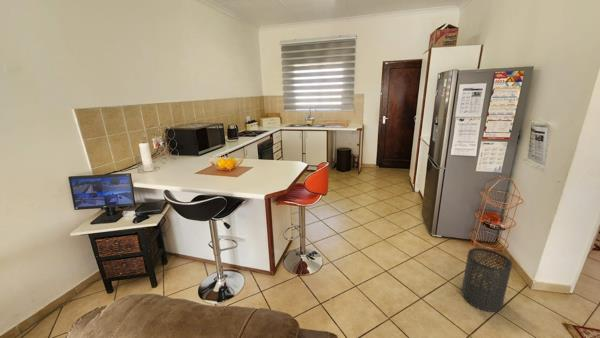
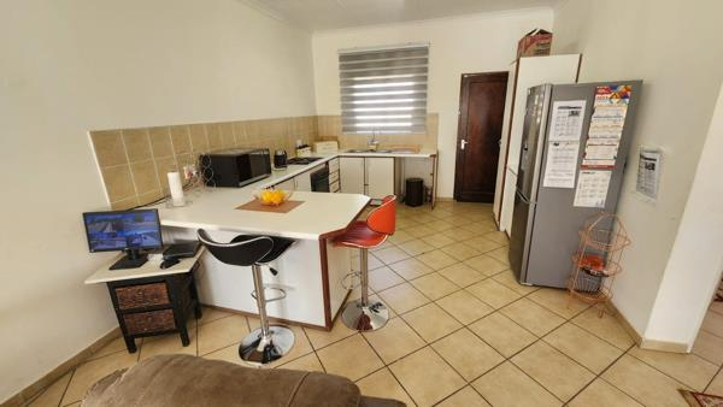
- trash can (485, 278)
